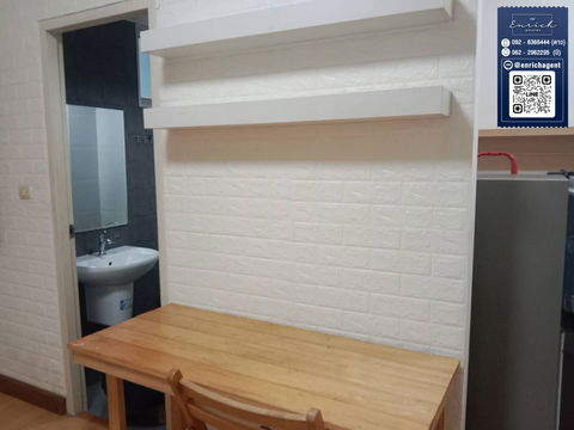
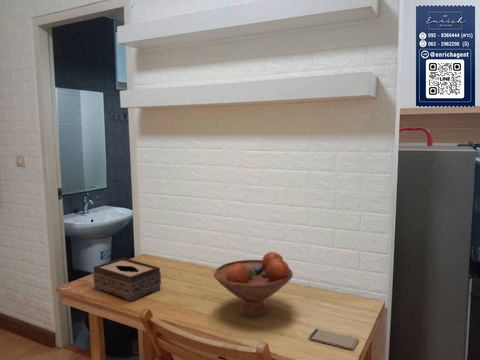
+ smartphone (333, 338)
+ tissue box (126, 278)
+ fruit bowl (253, 283)
